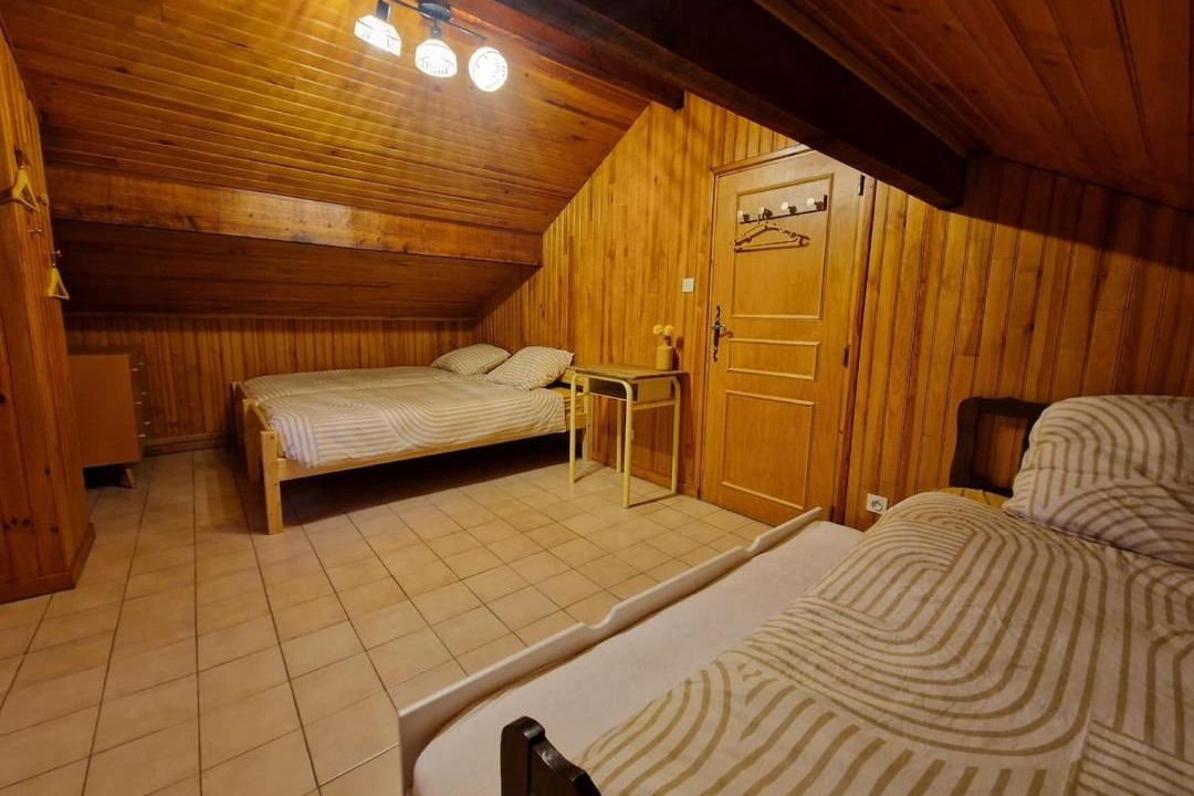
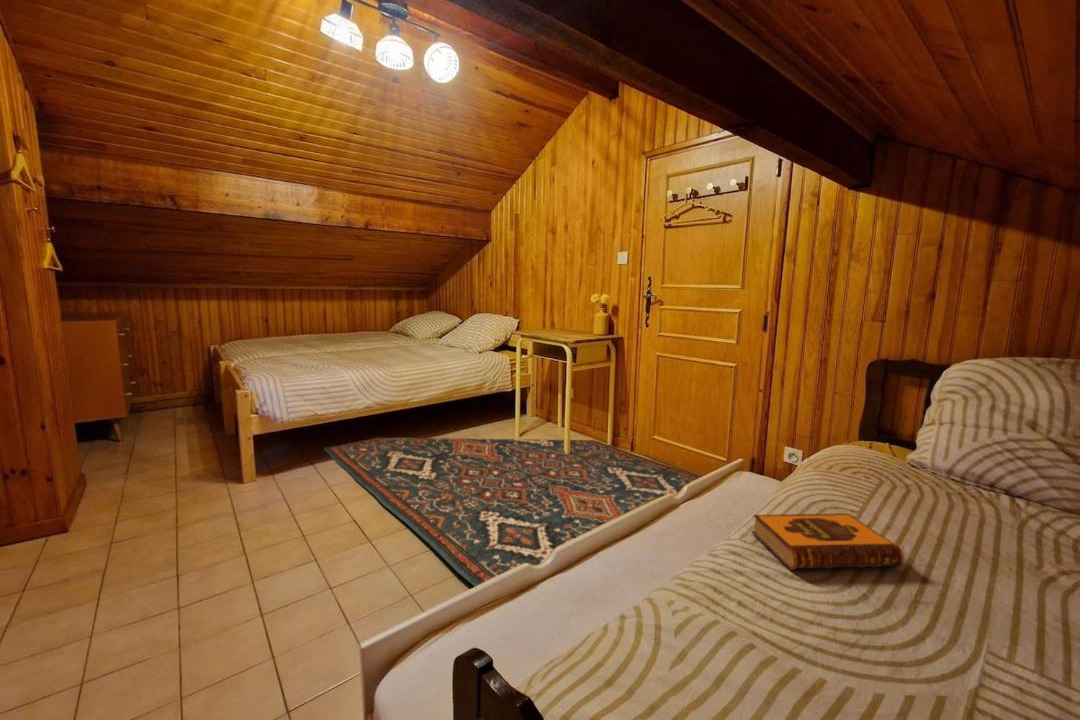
+ hardback book (823, 541)
+ rug (523, 473)
